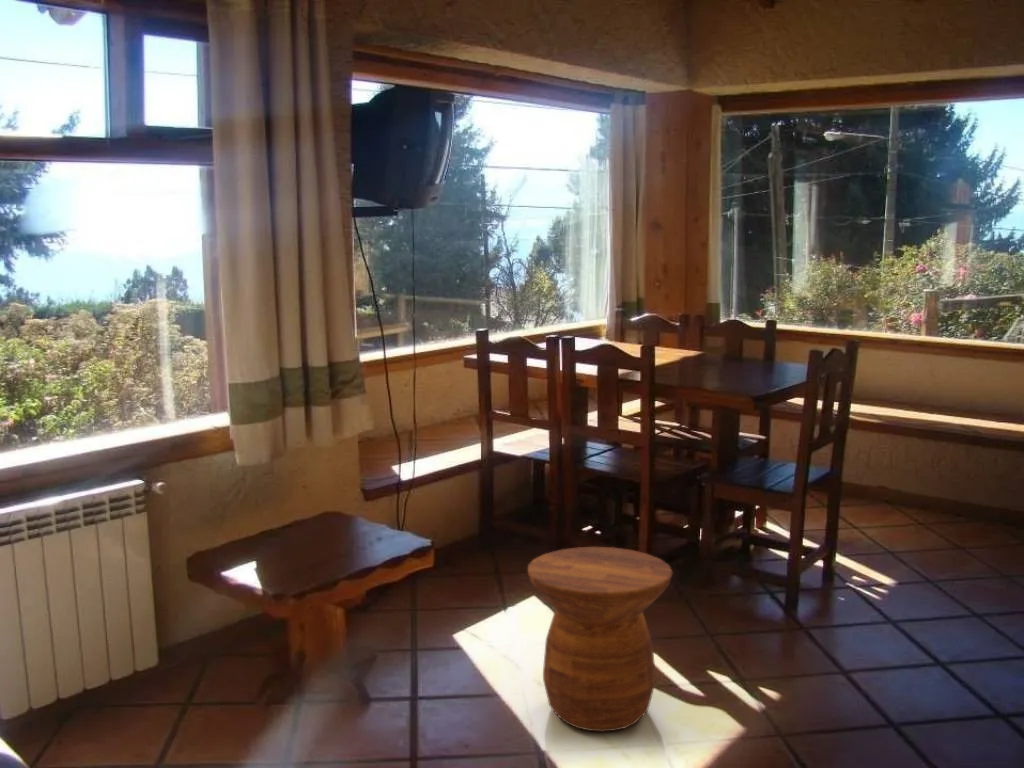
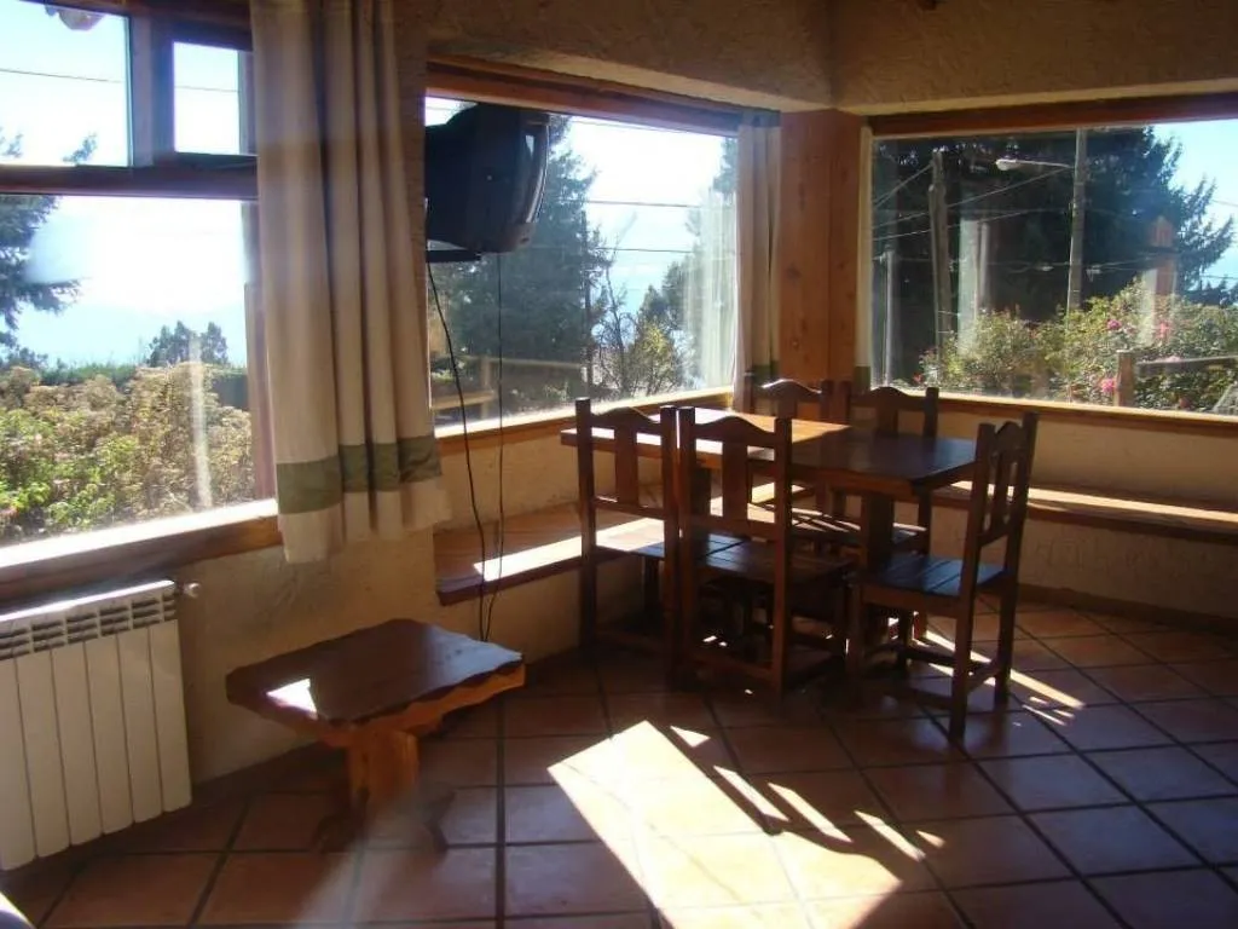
- side table (598, 639)
